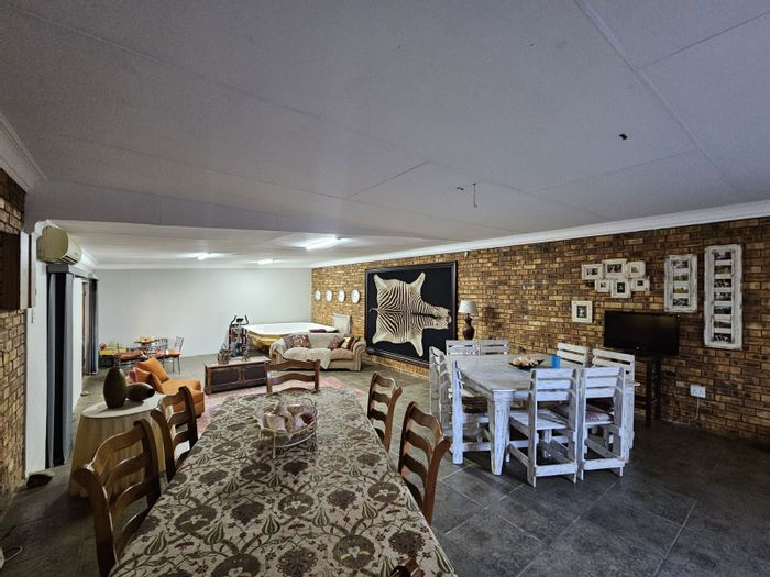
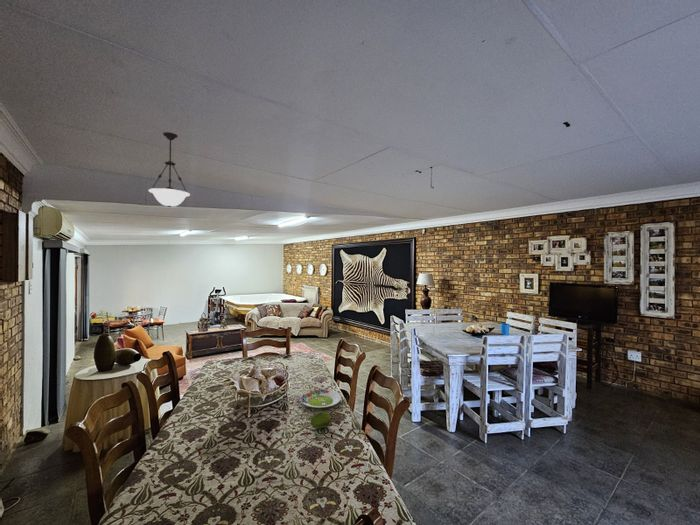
+ salad plate (320, 399)
+ pendant light (170, 171)
+ fruit (320, 419)
